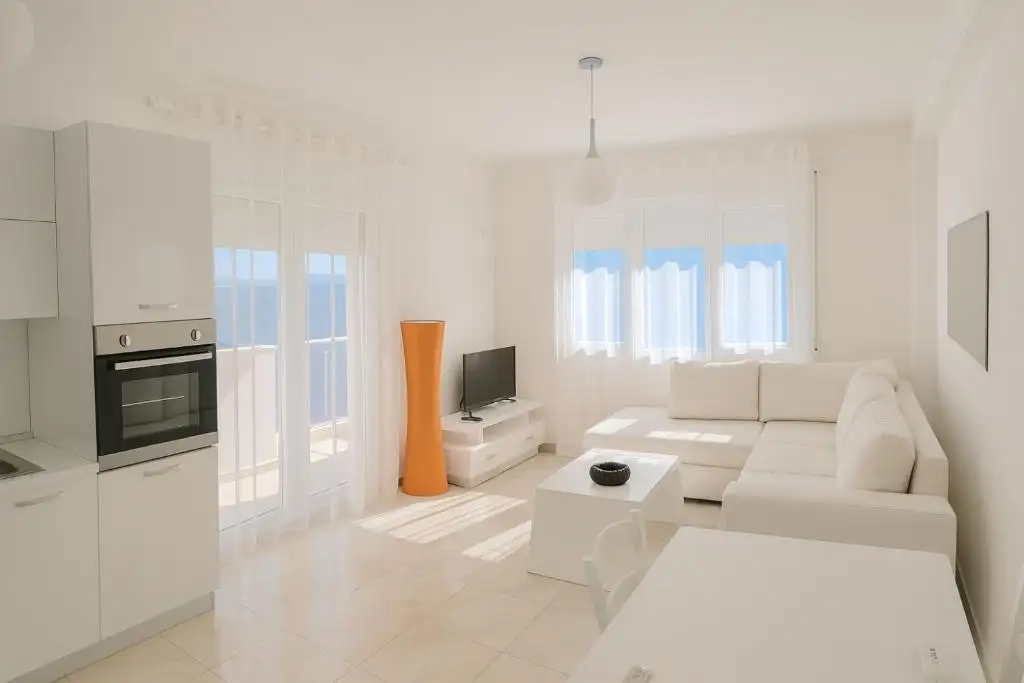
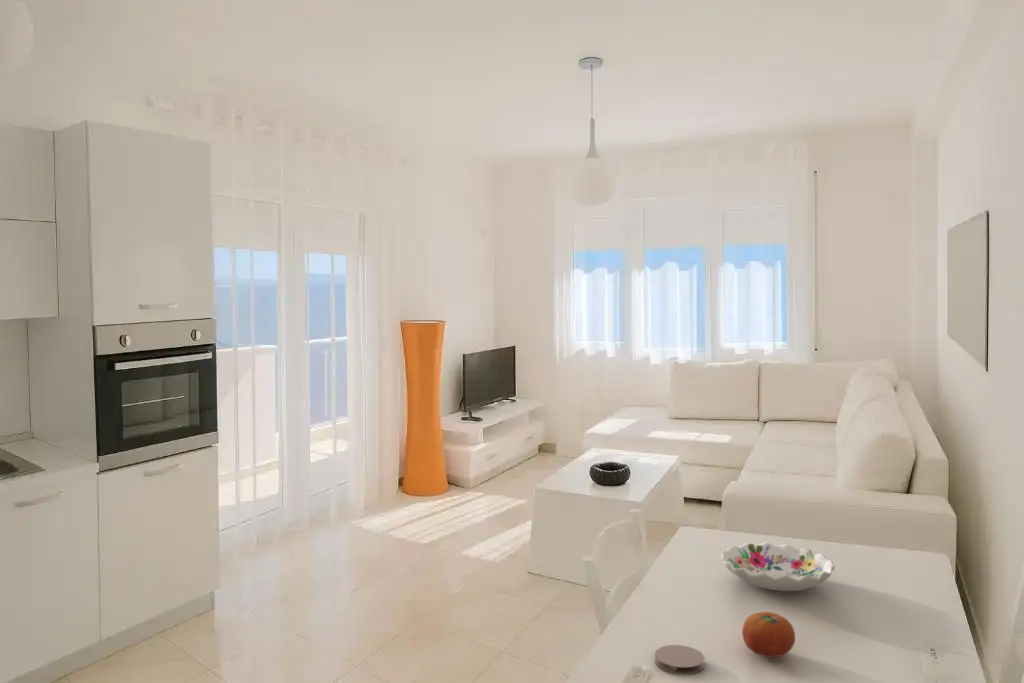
+ coaster (679, 659)
+ fruit (768, 634)
+ decorative bowl (776, 570)
